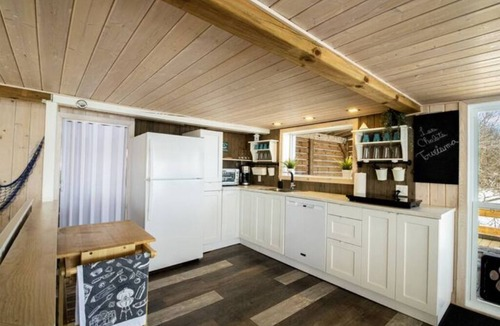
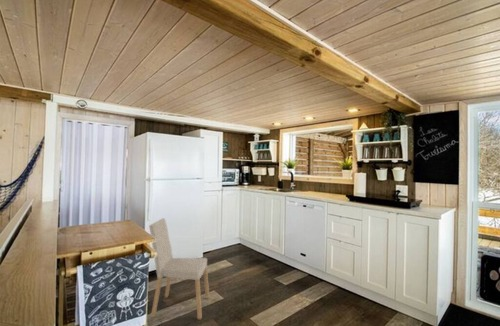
+ dining chair (182, 264)
